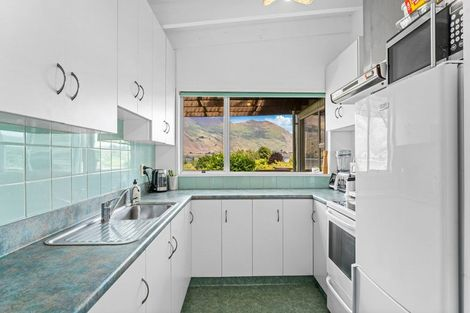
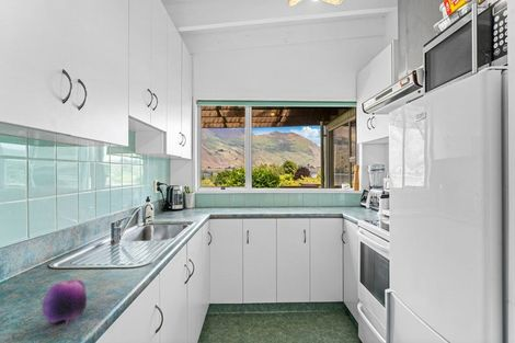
+ fruit (66, 300)
